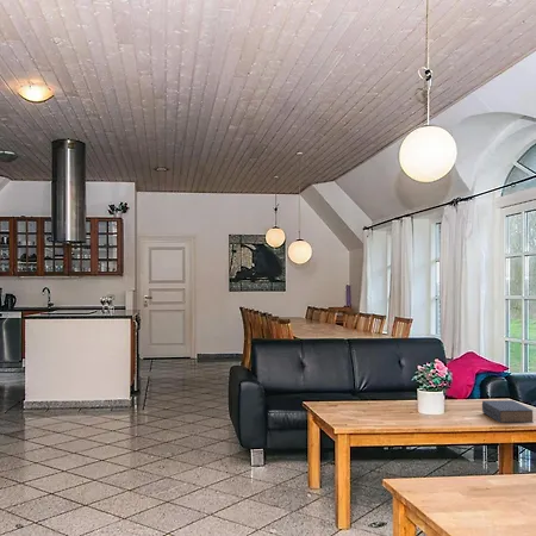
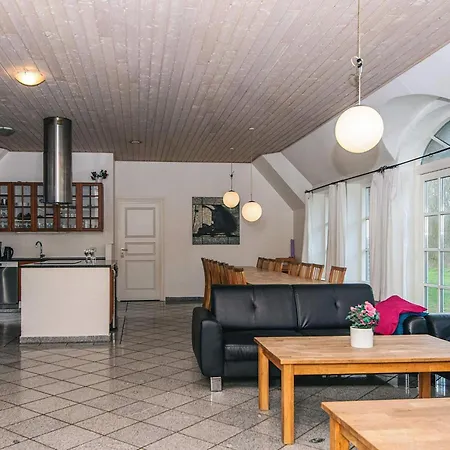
- book (506, 411)
